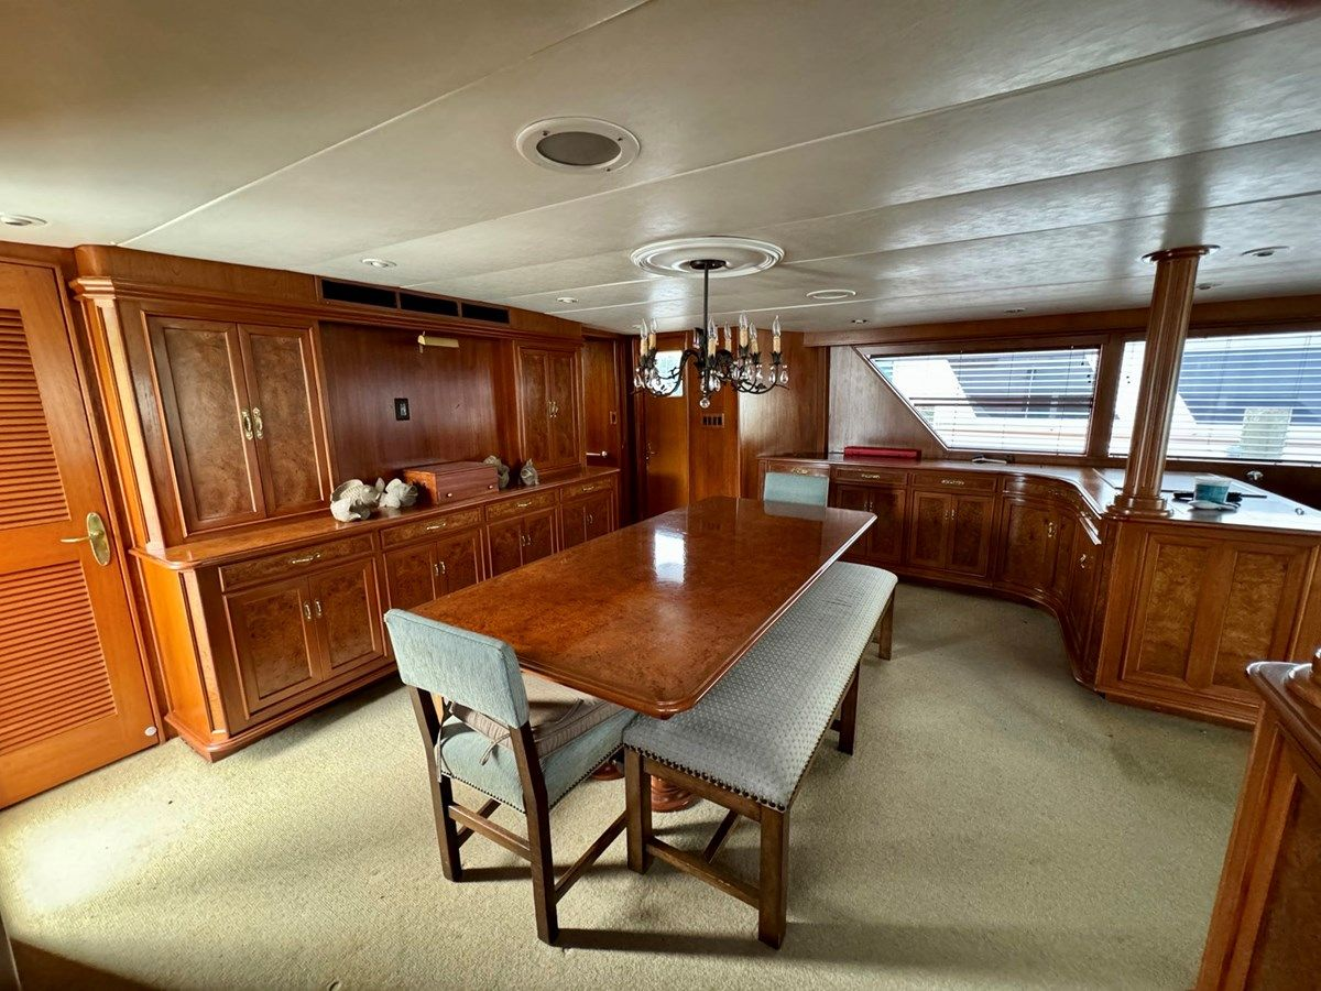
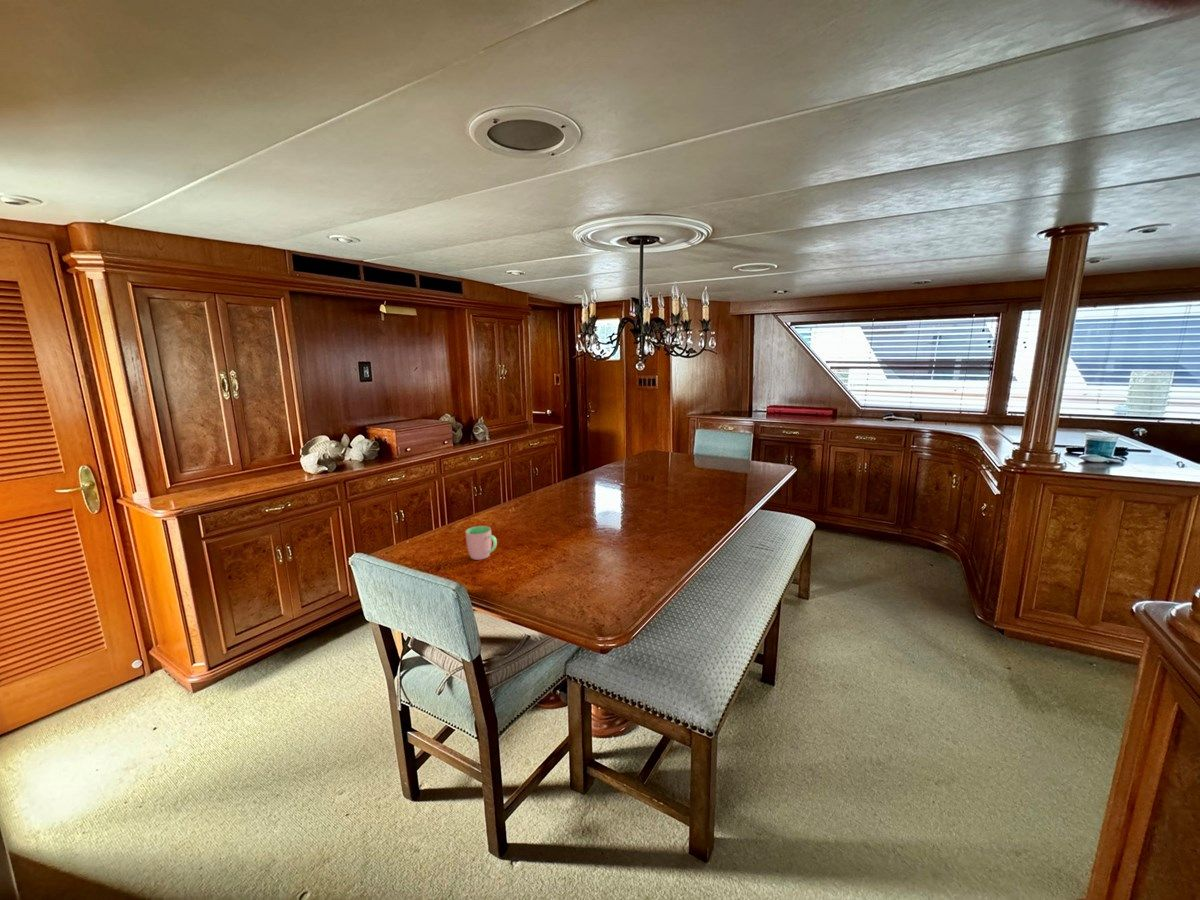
+ cup (482, 543)
